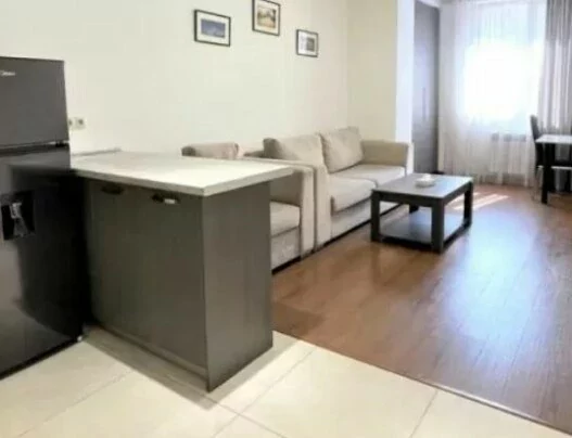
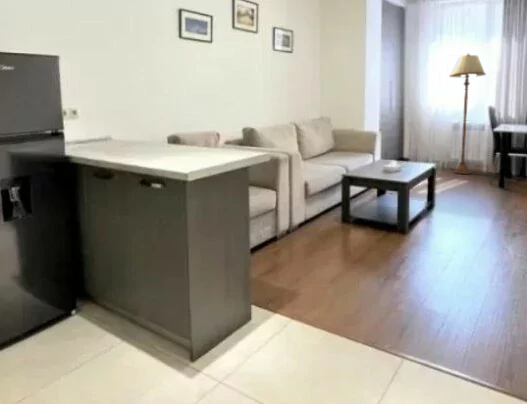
+ floor lamp (465, 114)
